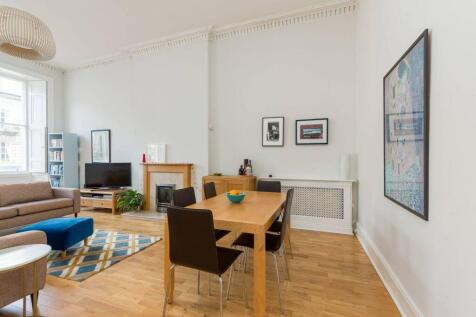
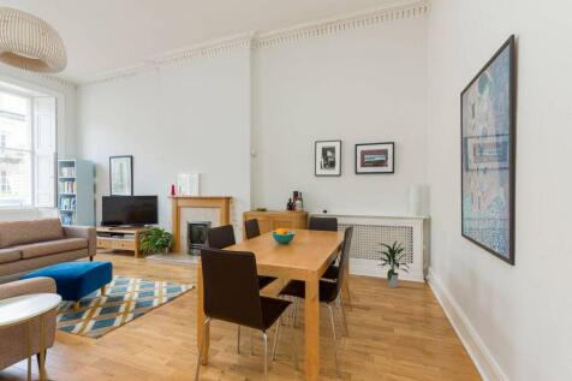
+ indoor plant (392, 262)
